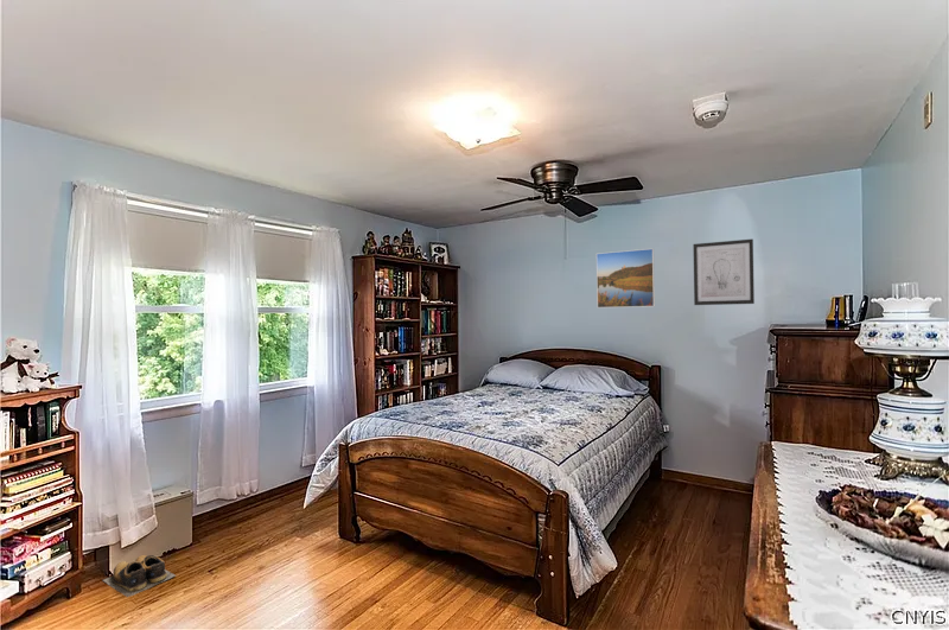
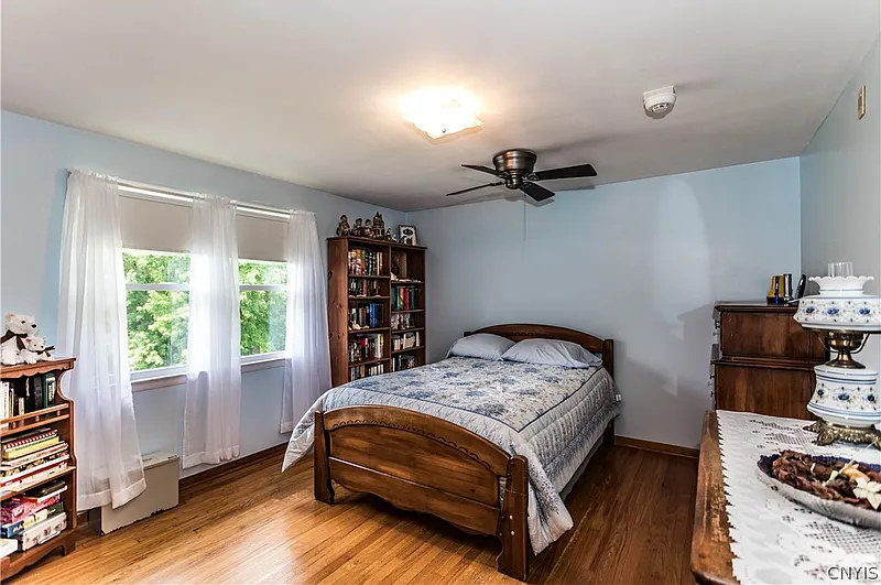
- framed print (624, 279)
- shoes (139, 568)
- wall art (722, 273)
